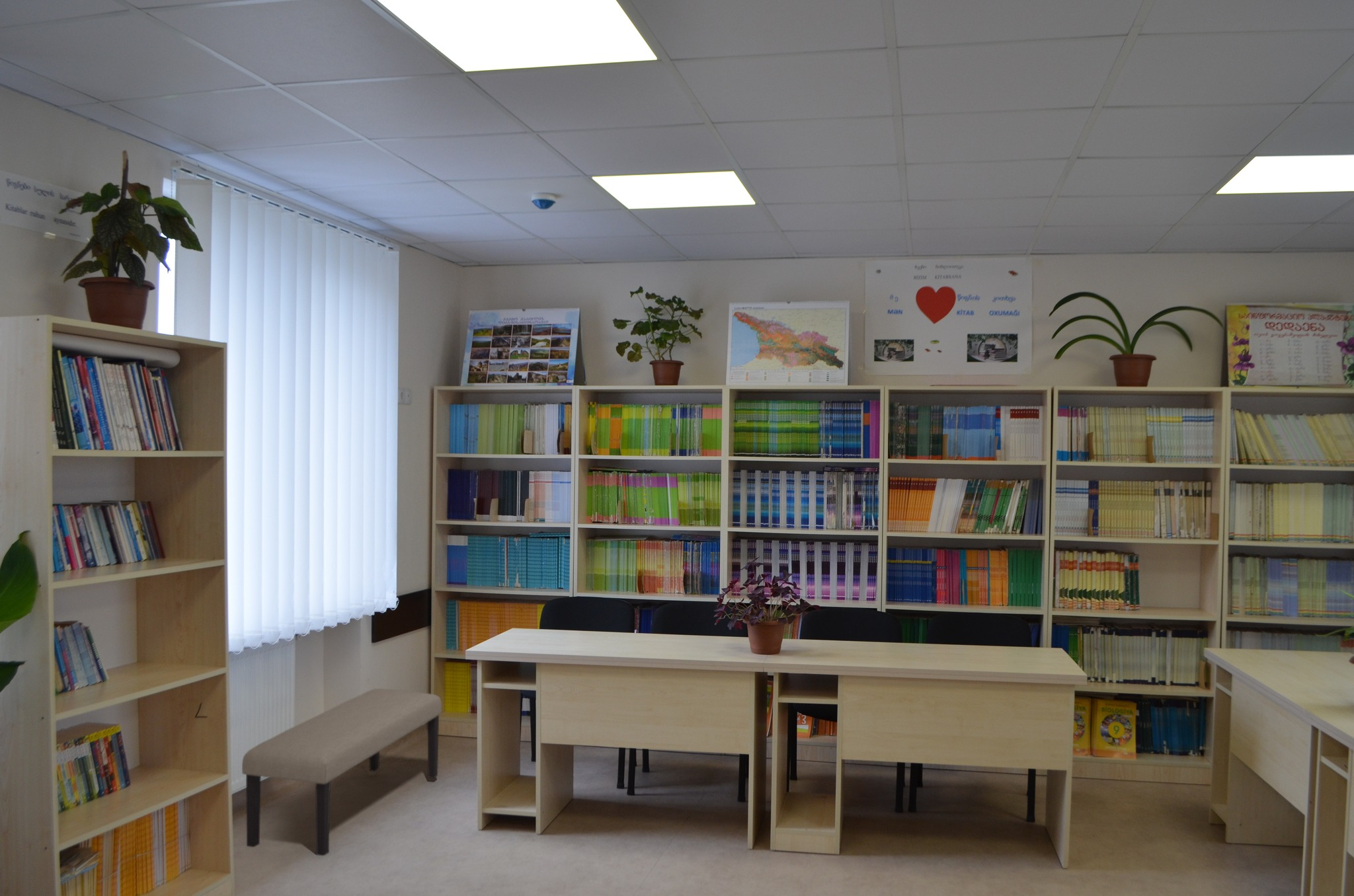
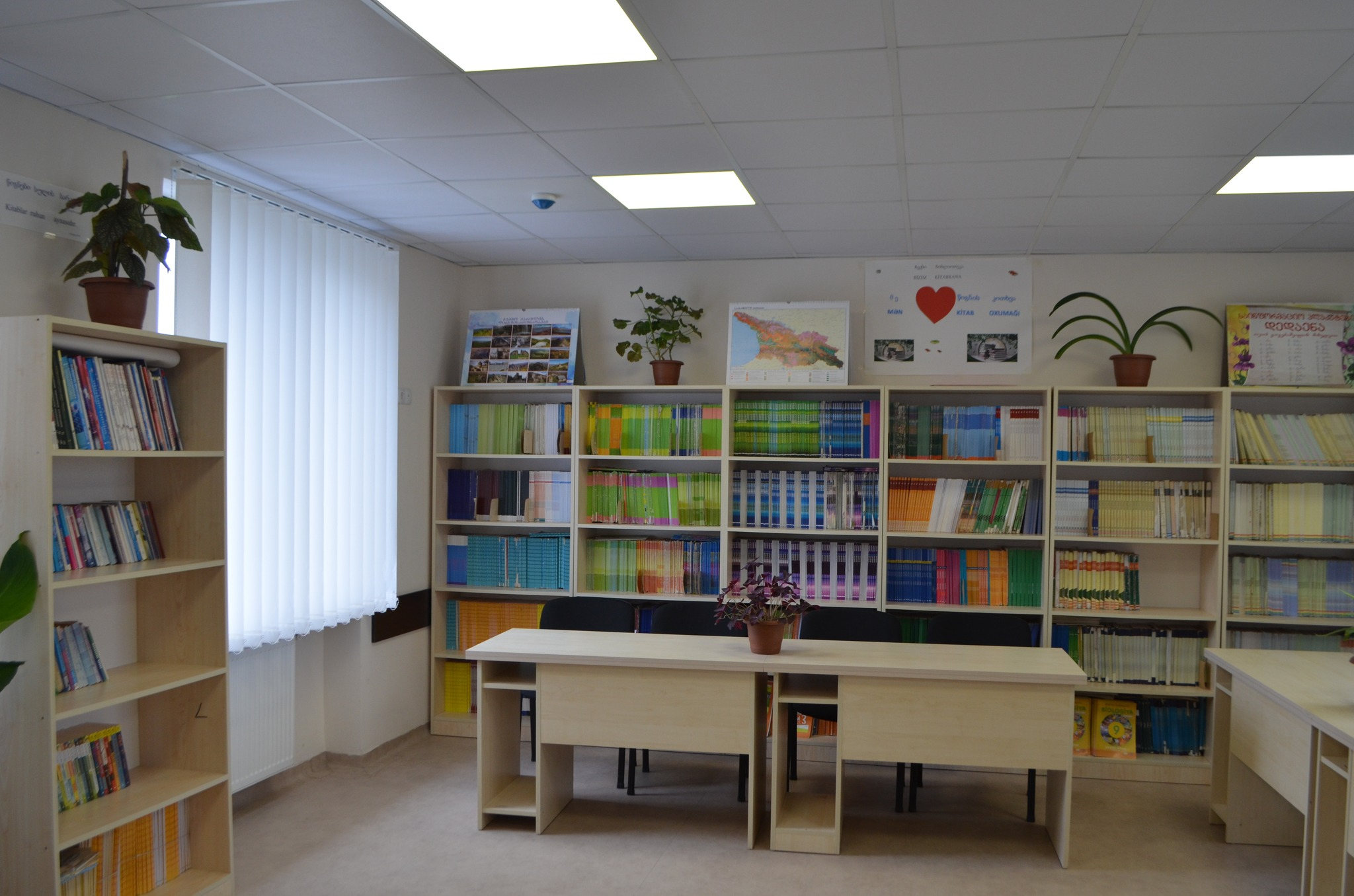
- bench (351, 762)
